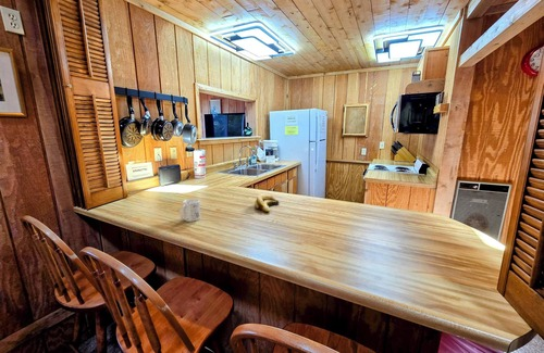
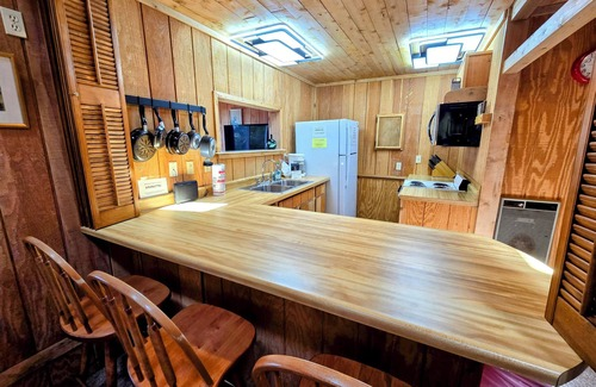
- mug (188, 211)
- banana (268, 201)
